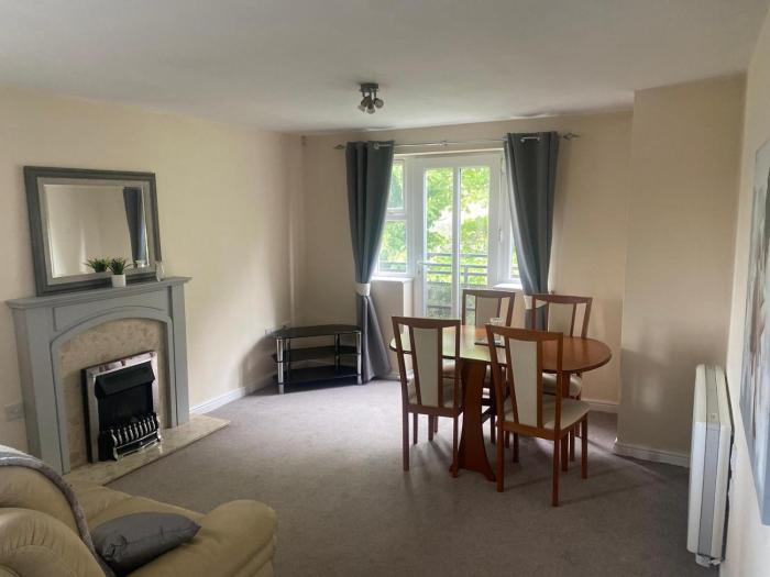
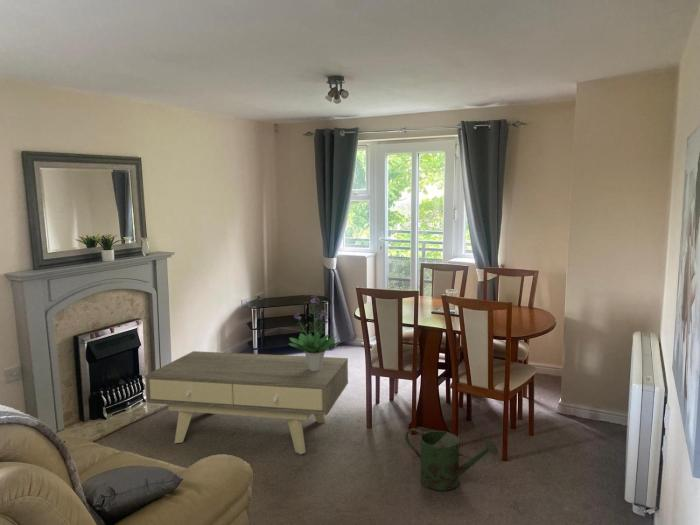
+ coffee table (251, 399)
+ potted plant (315, 331)
+ watering can (449, 457)
